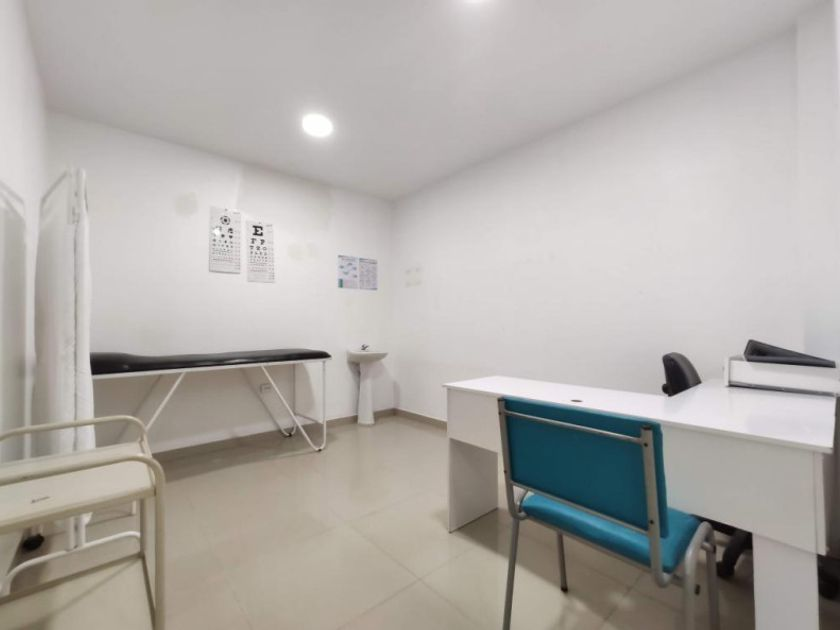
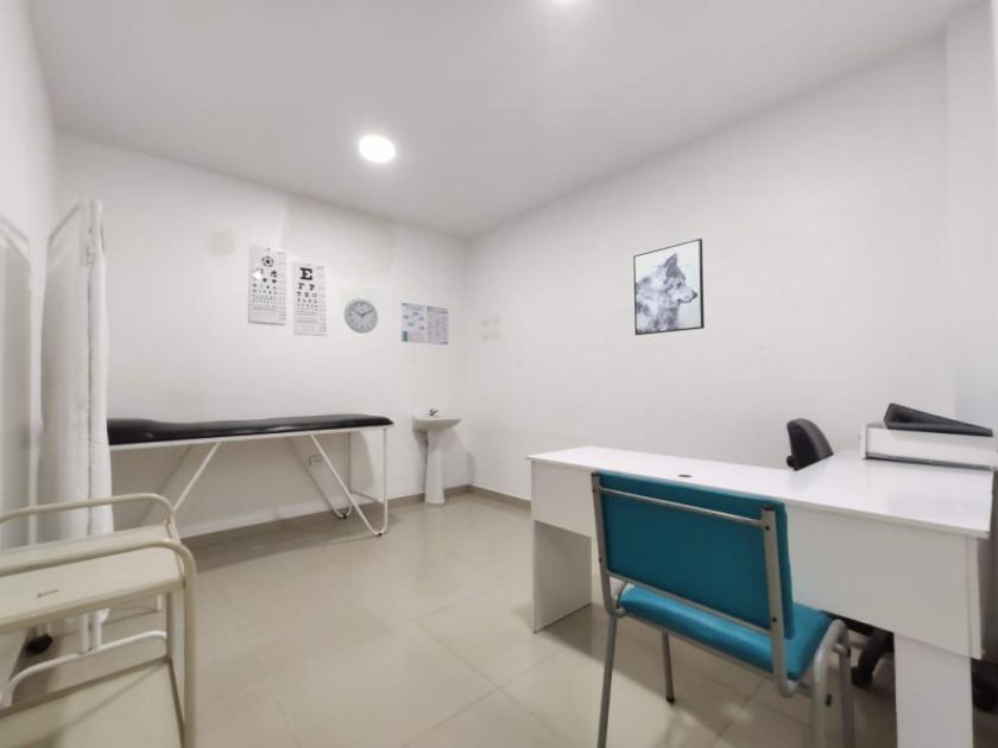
+ wall clock (361, 315)
+ wall art (667, 290)
